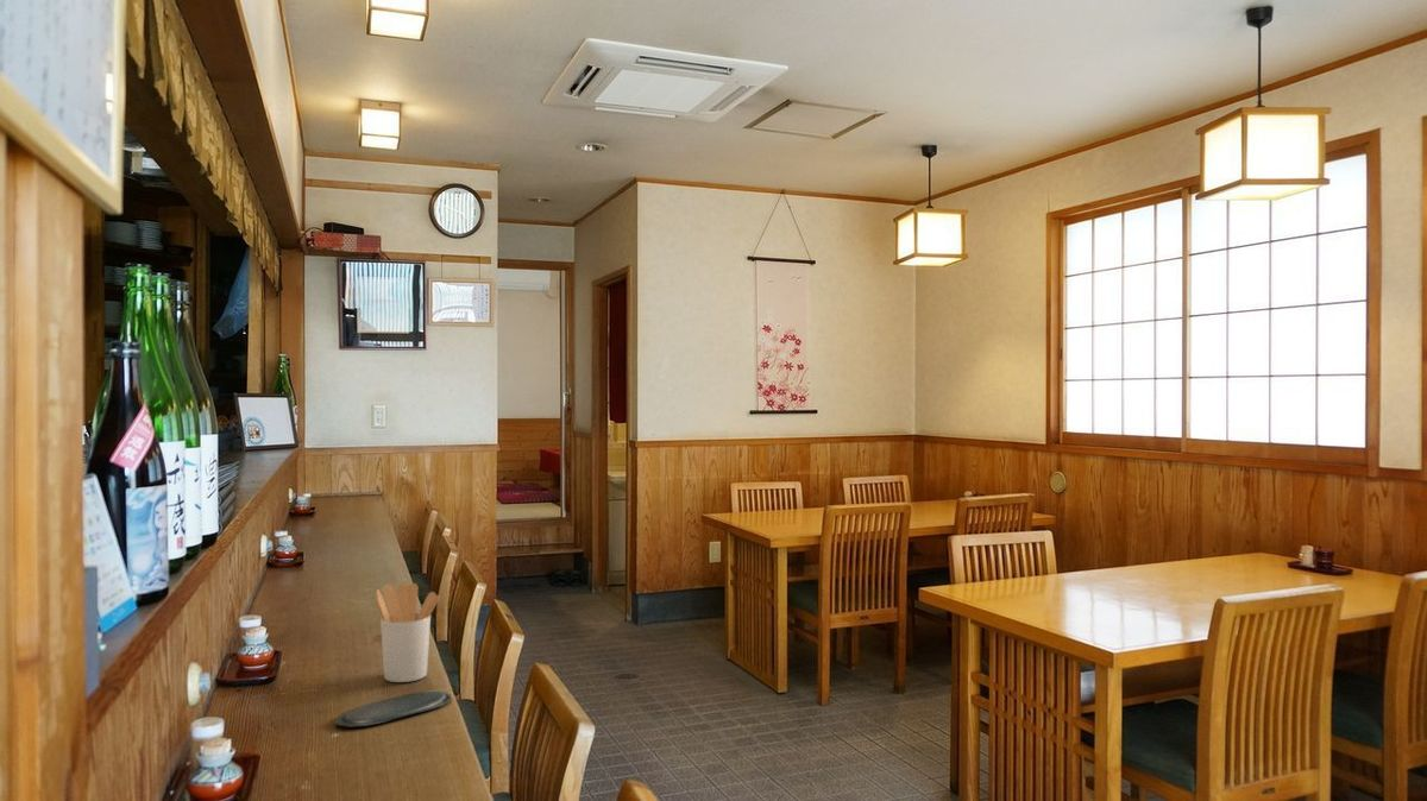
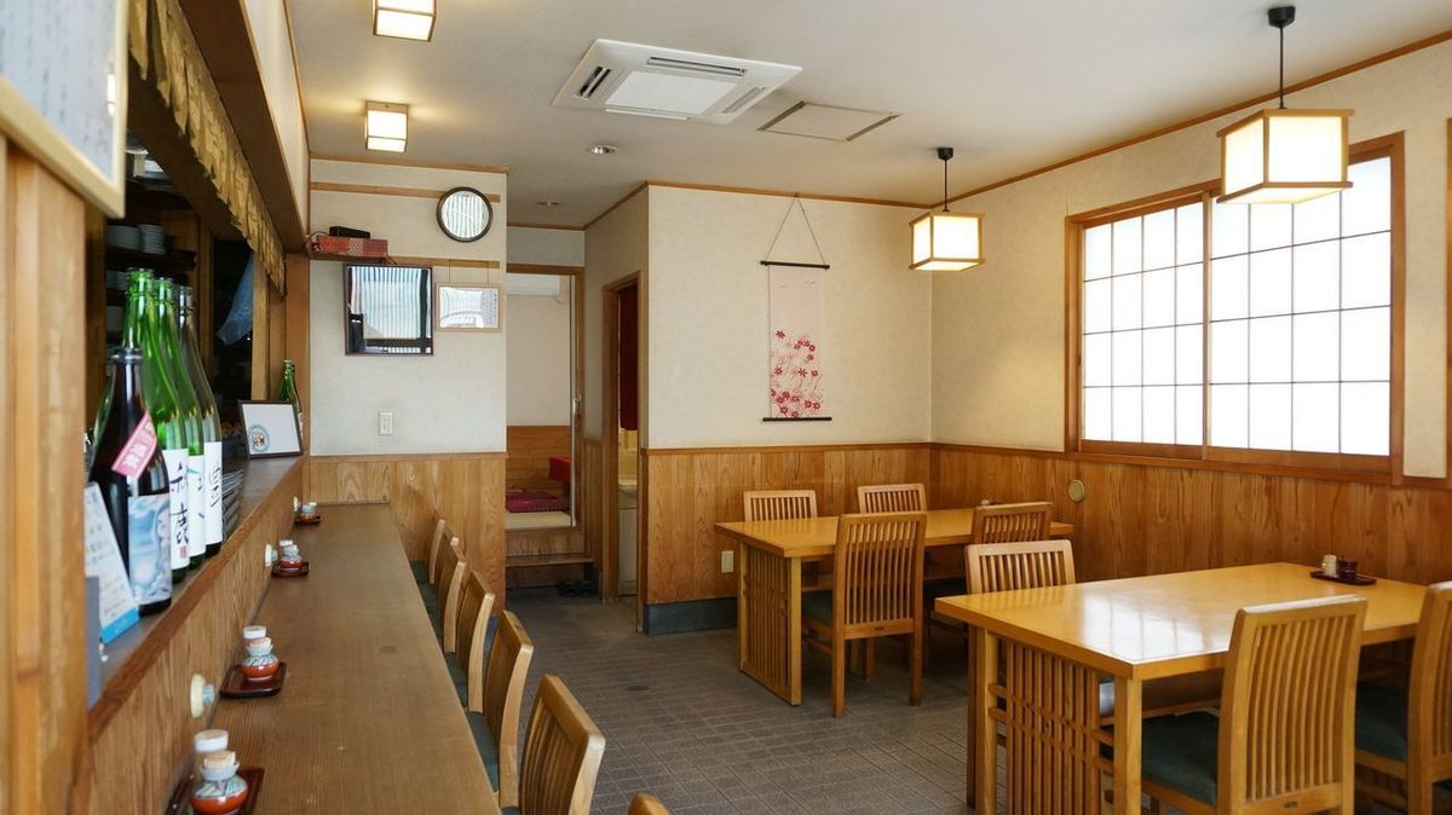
- utensil holder (403, 629)
- oval tray (395, 707)
